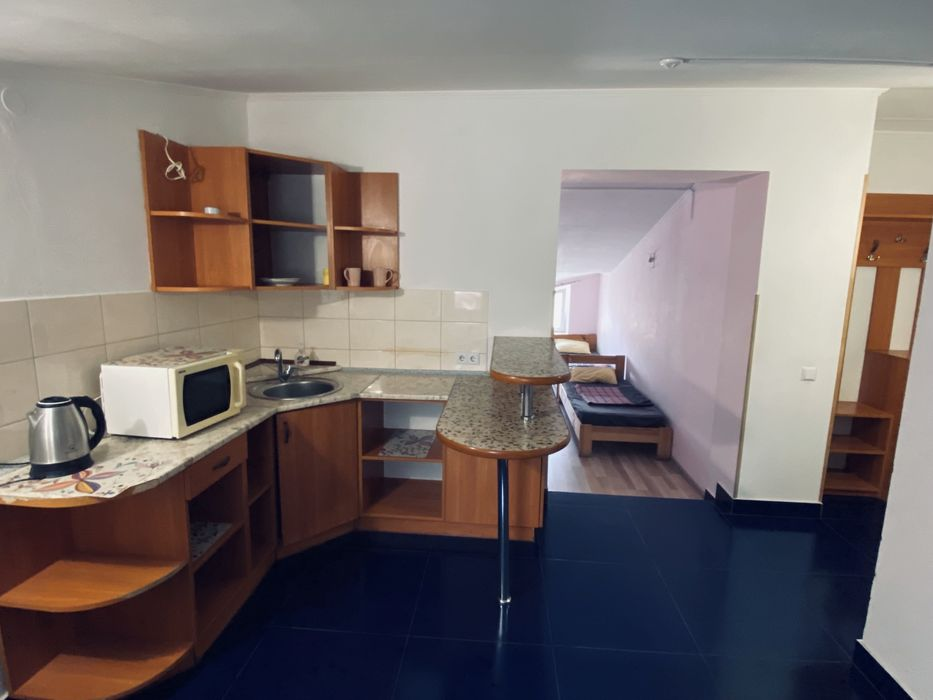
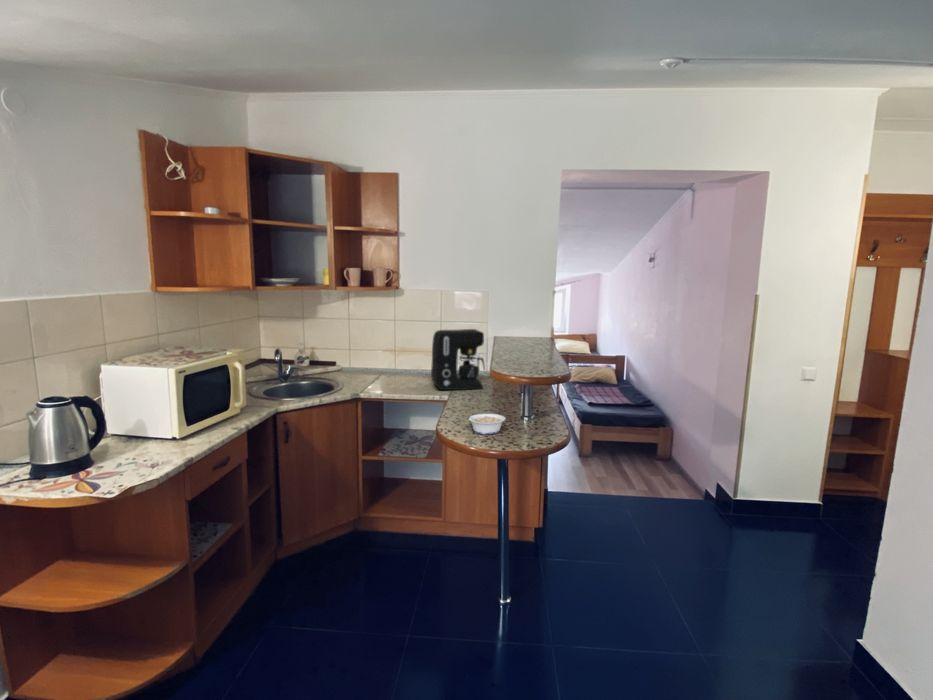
+ legume (485, 423)
+ coffee maker (461, 358)
